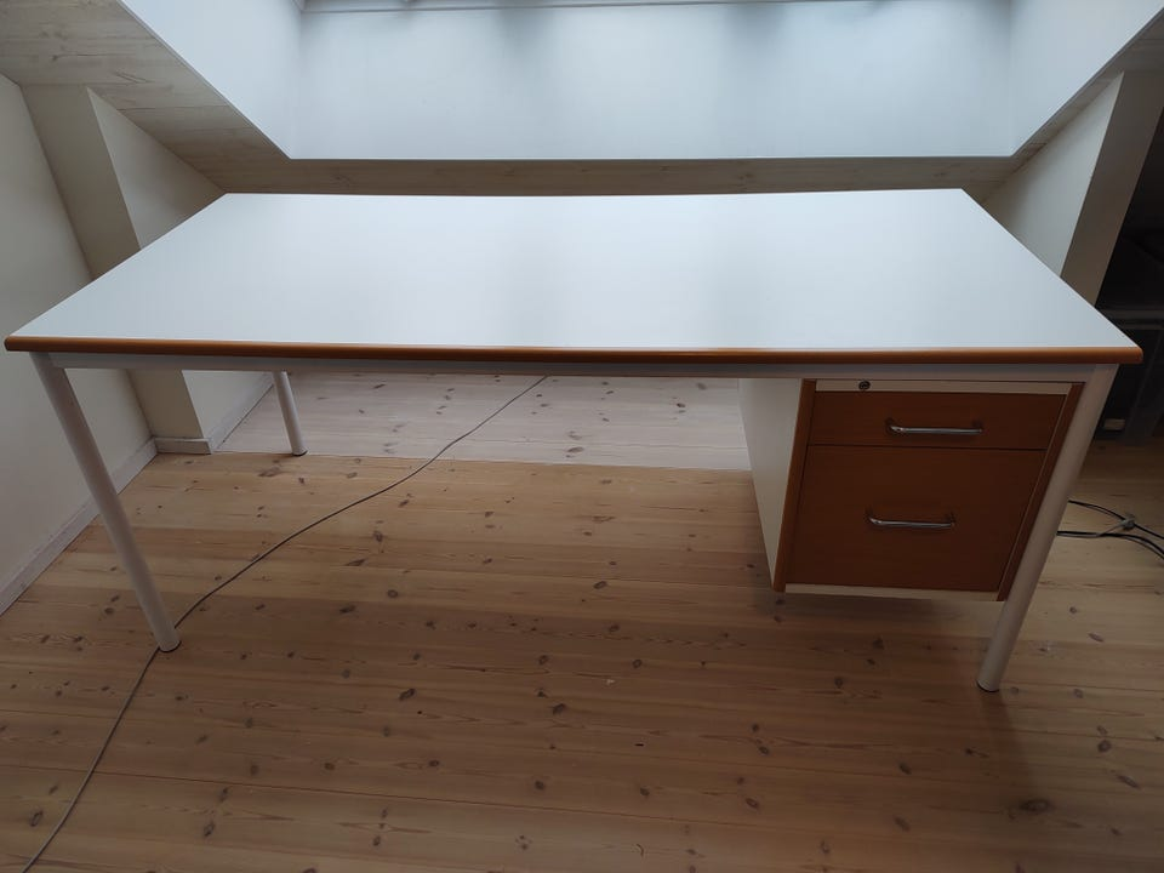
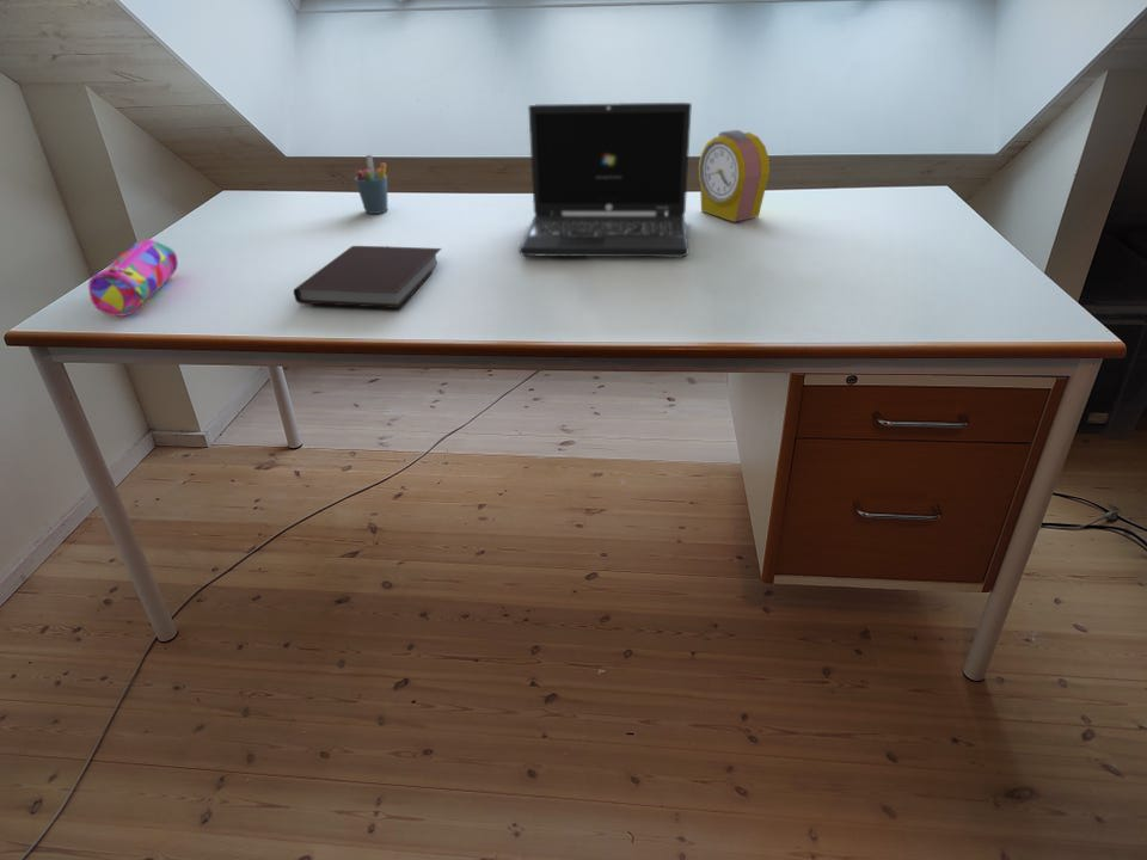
+ notebook (373, 274)
+ alarm clock (731, 173)
+ laptop (606, 178)
+ pen holder (373, 184)
+ pencil case (135, 275)
